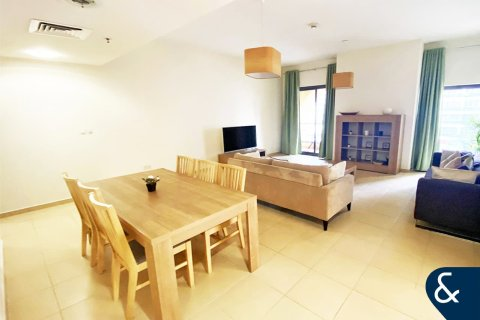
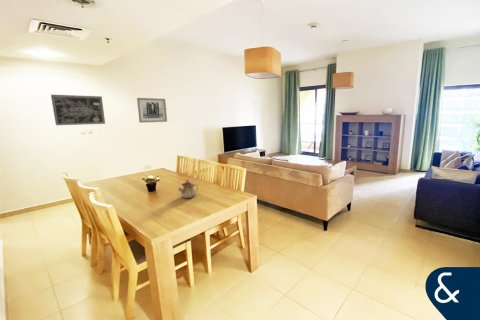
+ teapot (188, 187)
+ wall art (152, 110)
+ wall art (79, 110)
